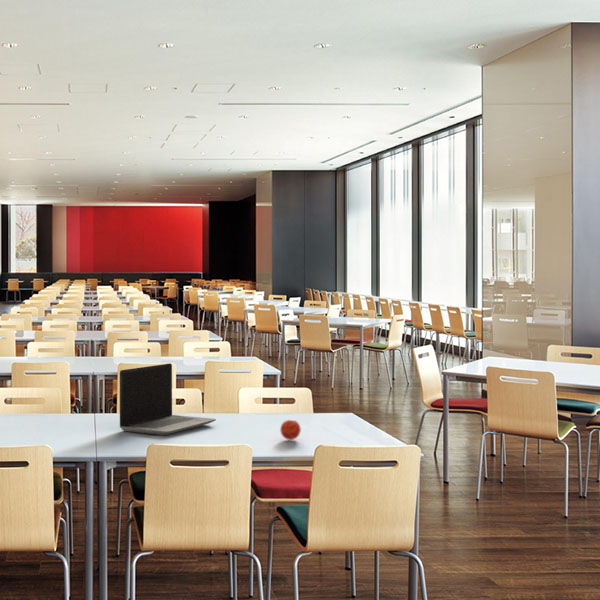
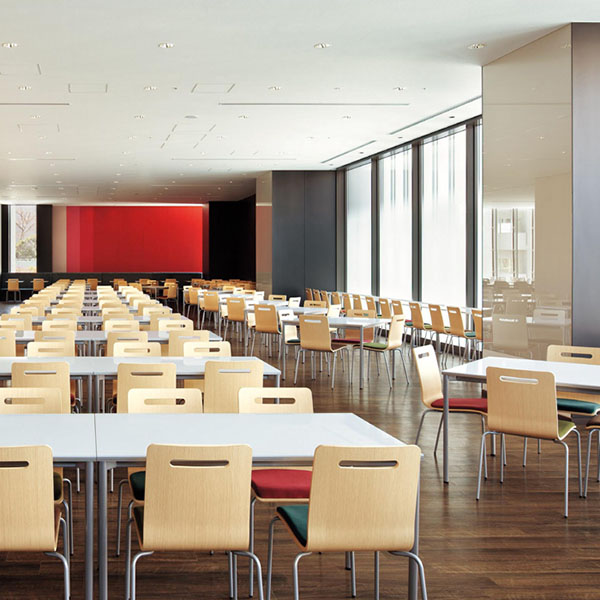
- laptop computer (169, 397)
- apple (290, 429)
